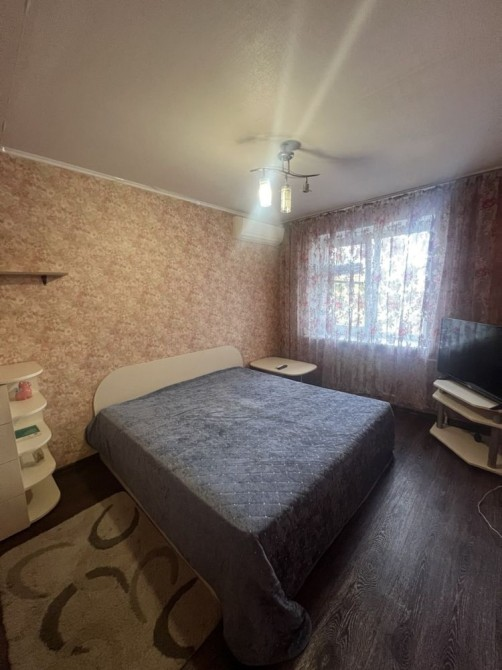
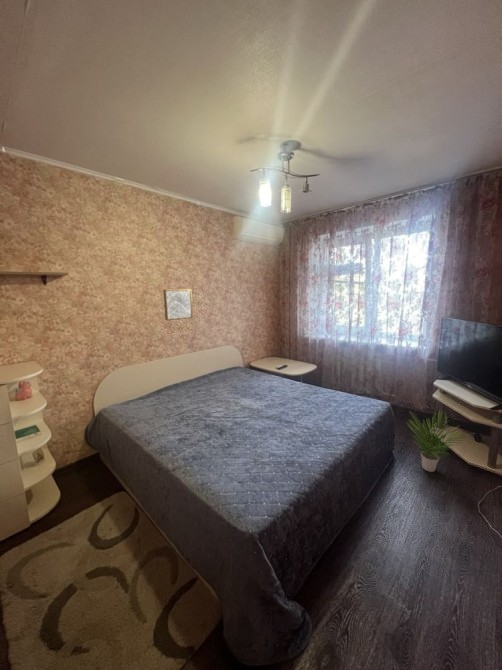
+ wall art (178, 304)
+ potted plant (432, 442)
